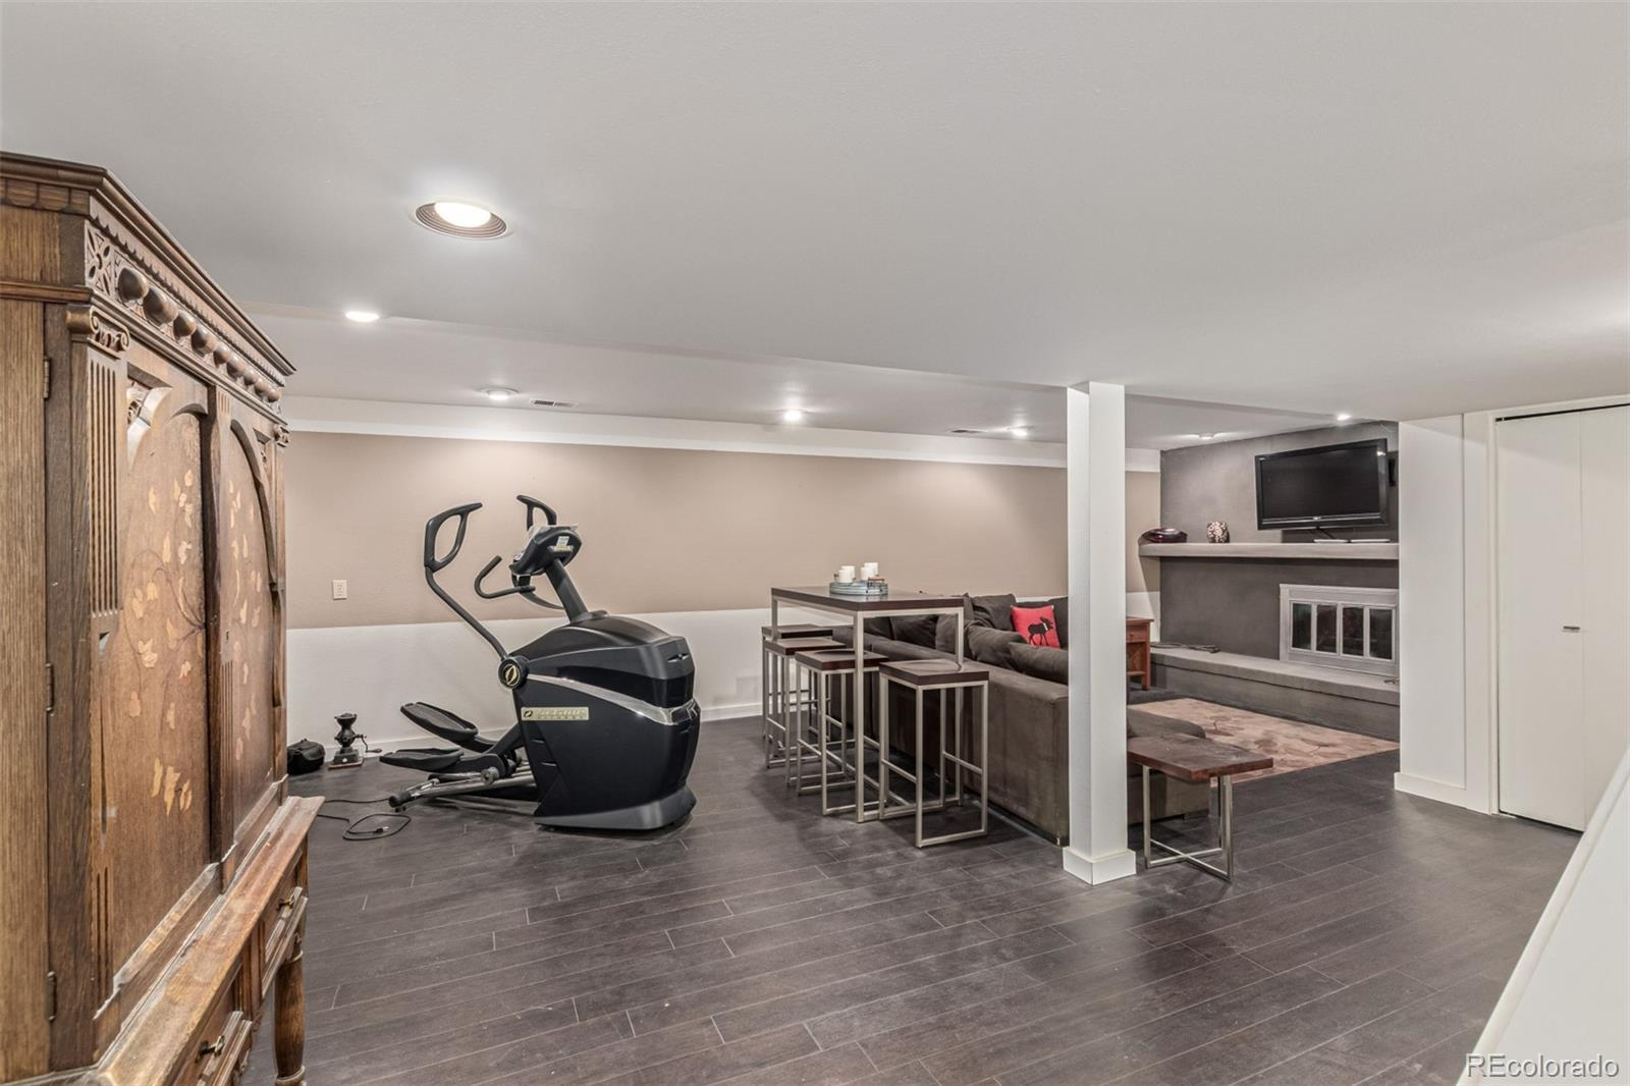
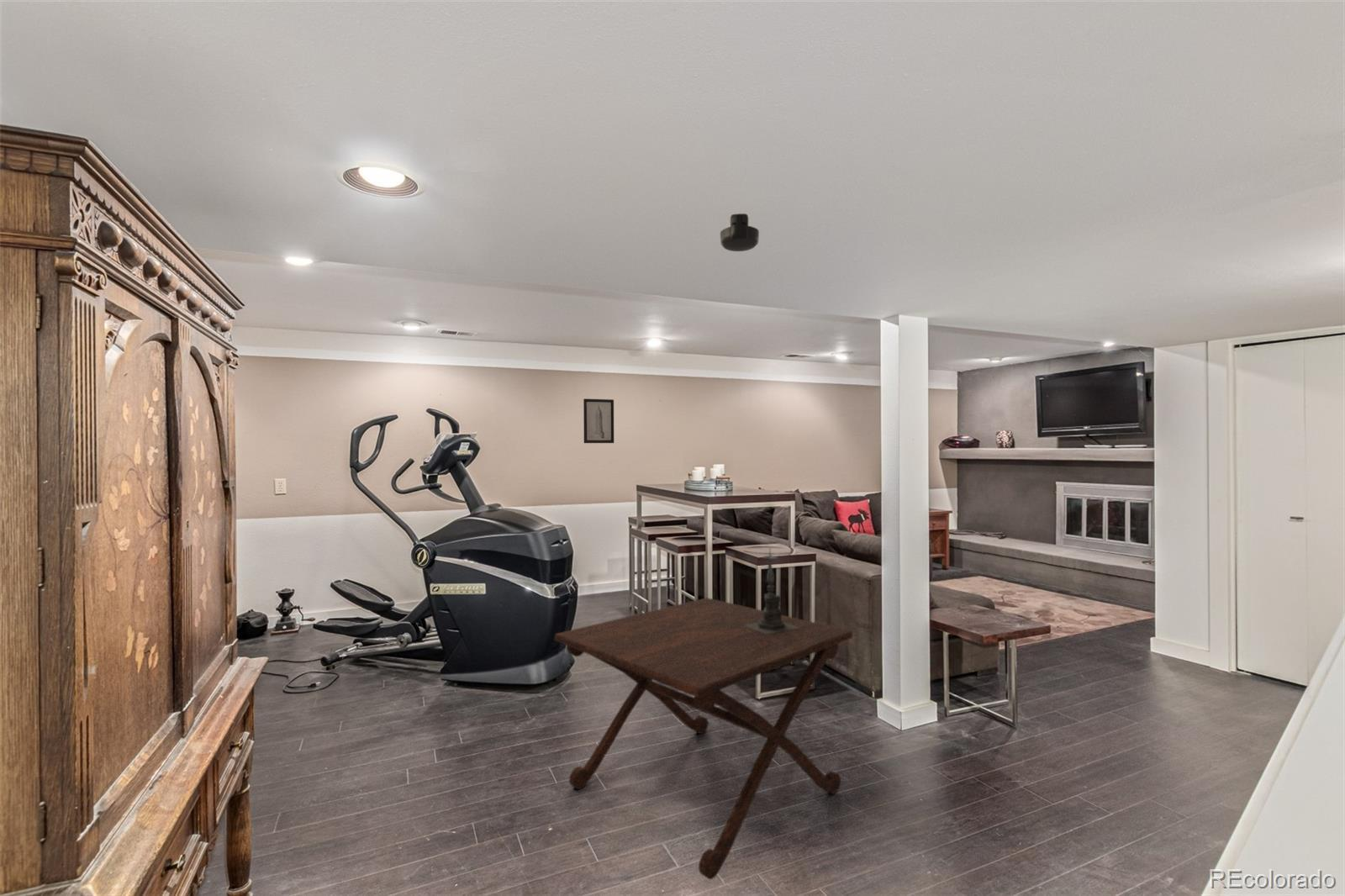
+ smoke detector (739, 231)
+ side table (704, 710)
+ wall art (599, 421)
+ candle holder (770, 585)
